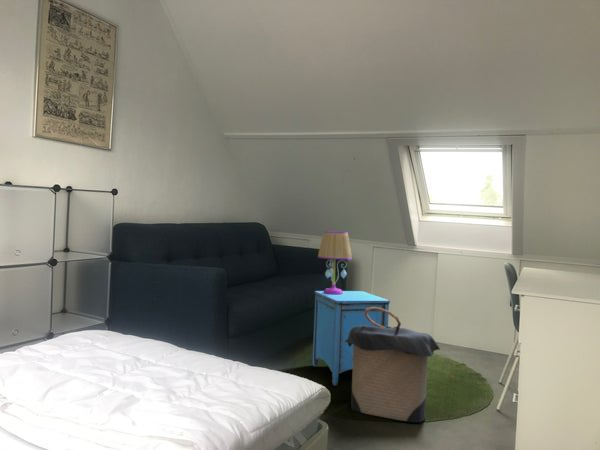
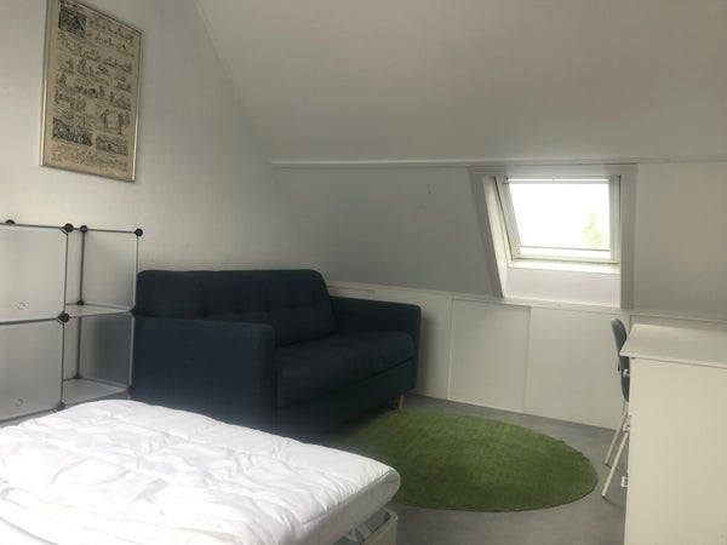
- table lamp (334, 262)
- laundry hamper (391, 359)
- nightstand (348, 335)
